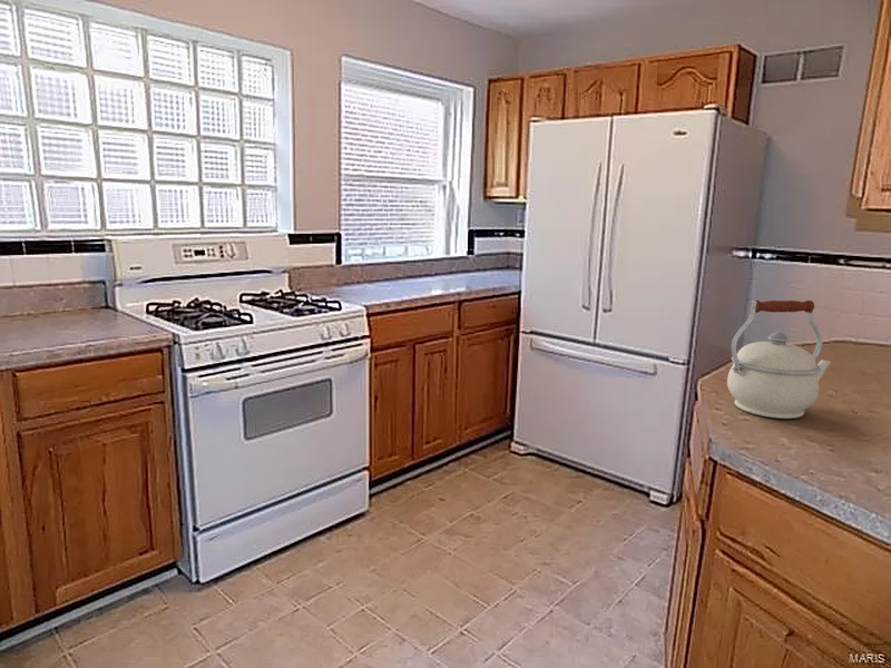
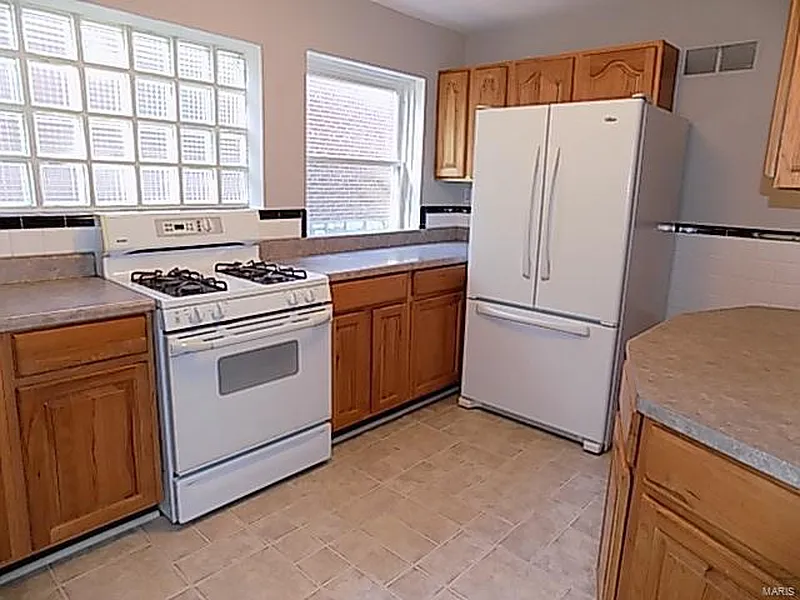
- kettle (782, 355)
